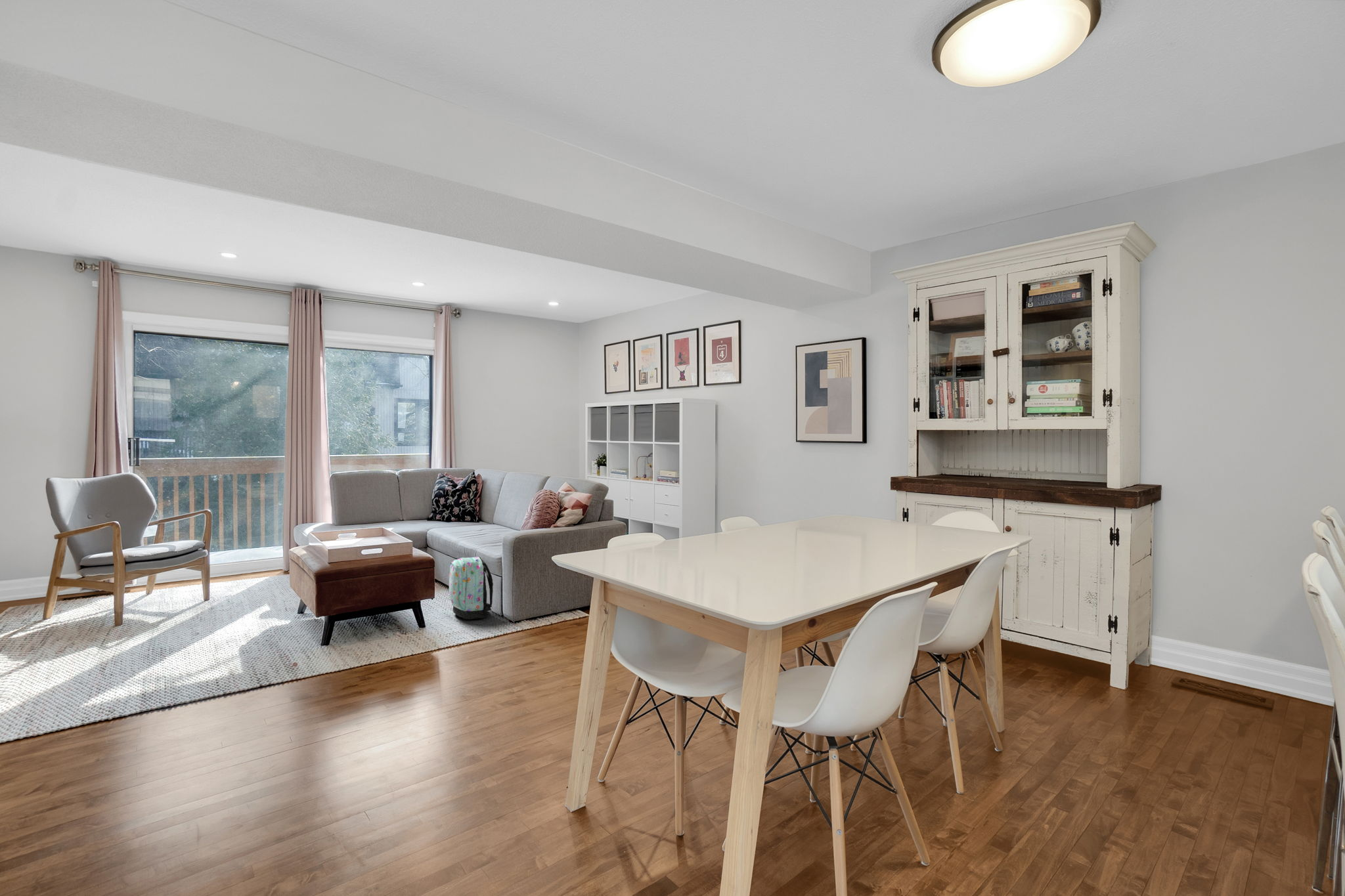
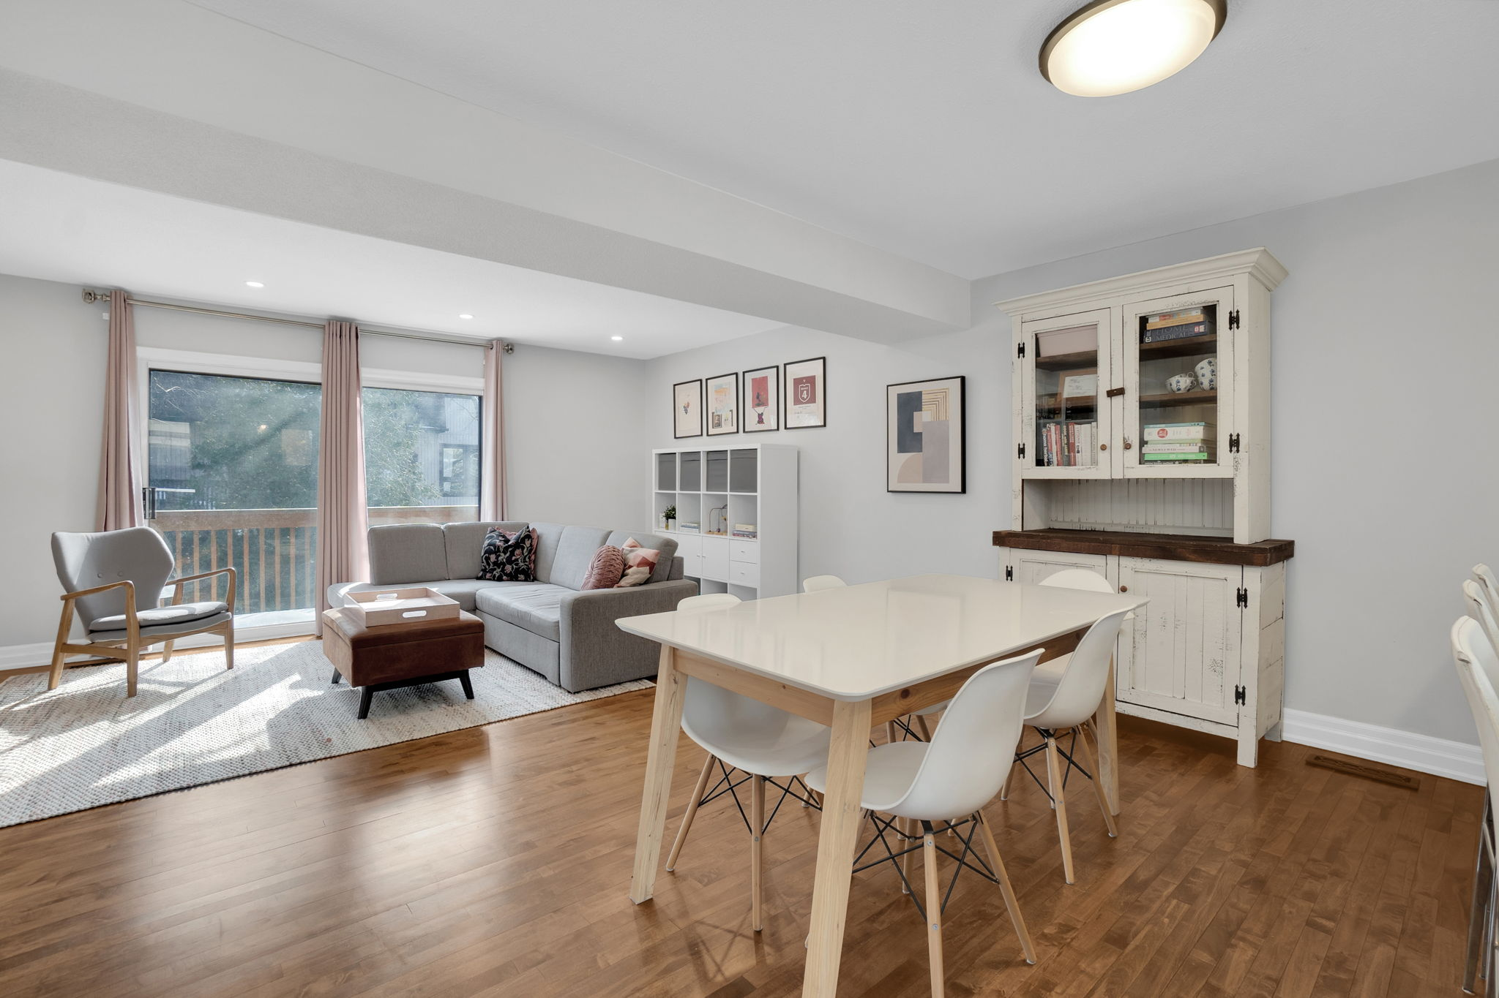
- backpack (468, 586)
